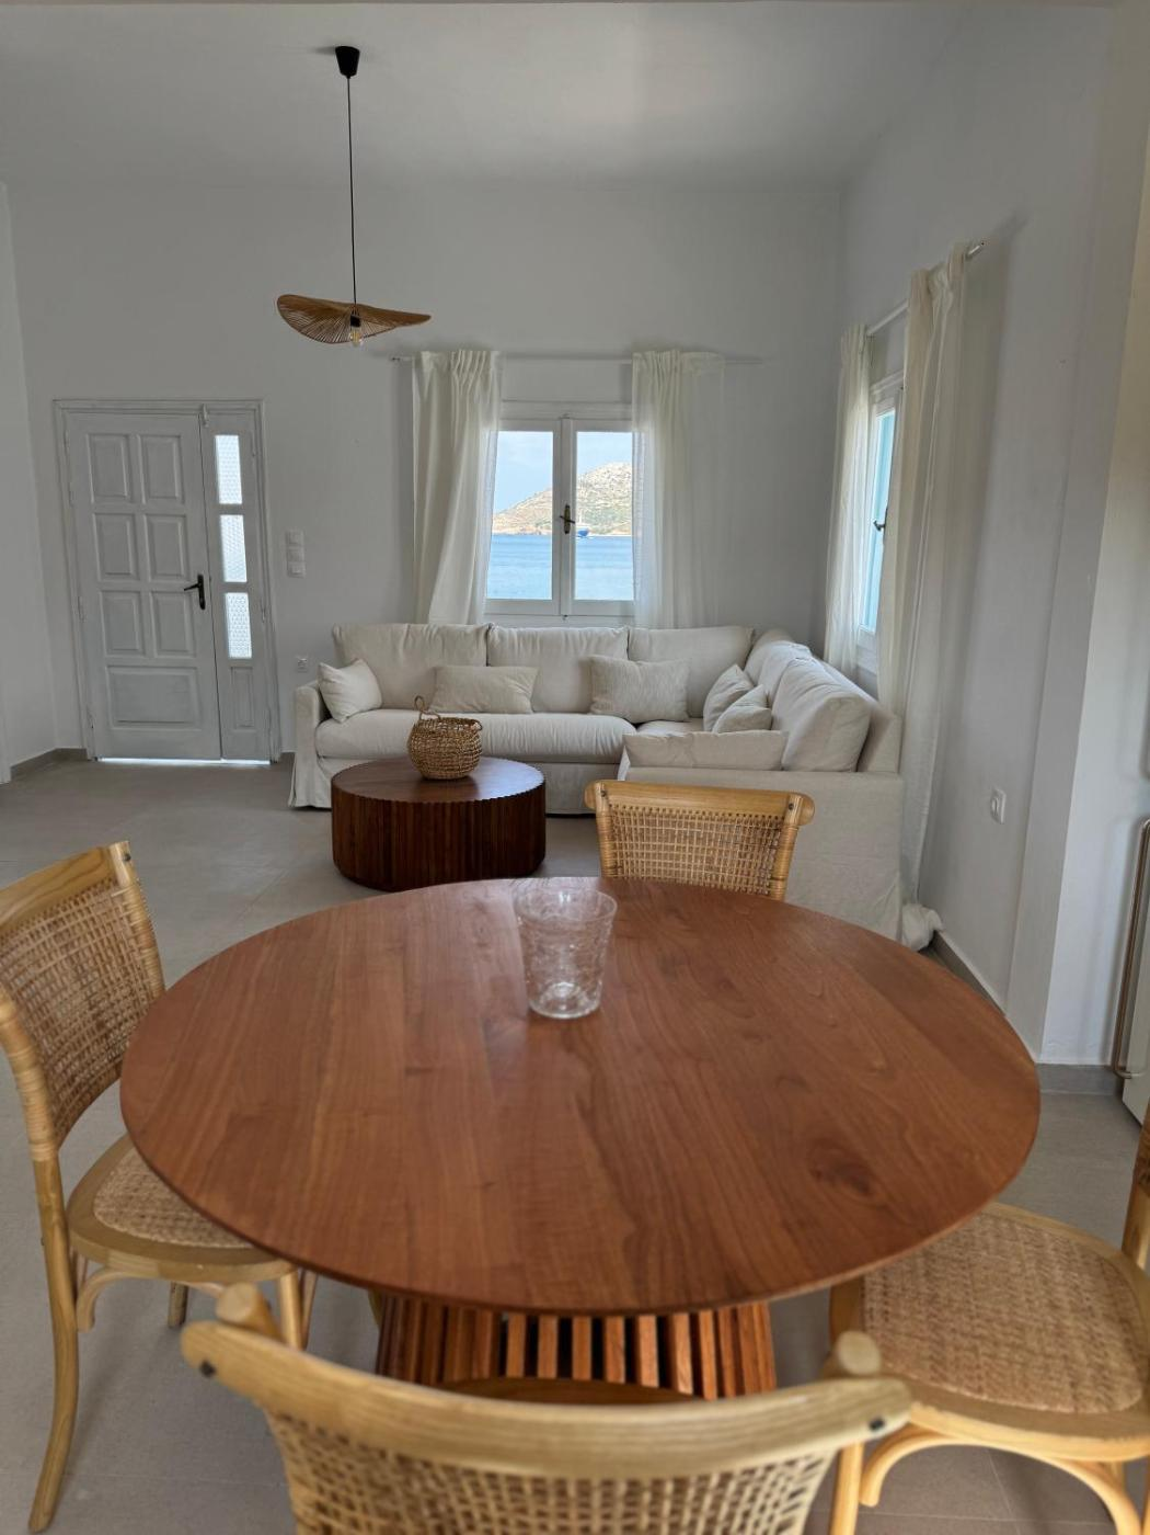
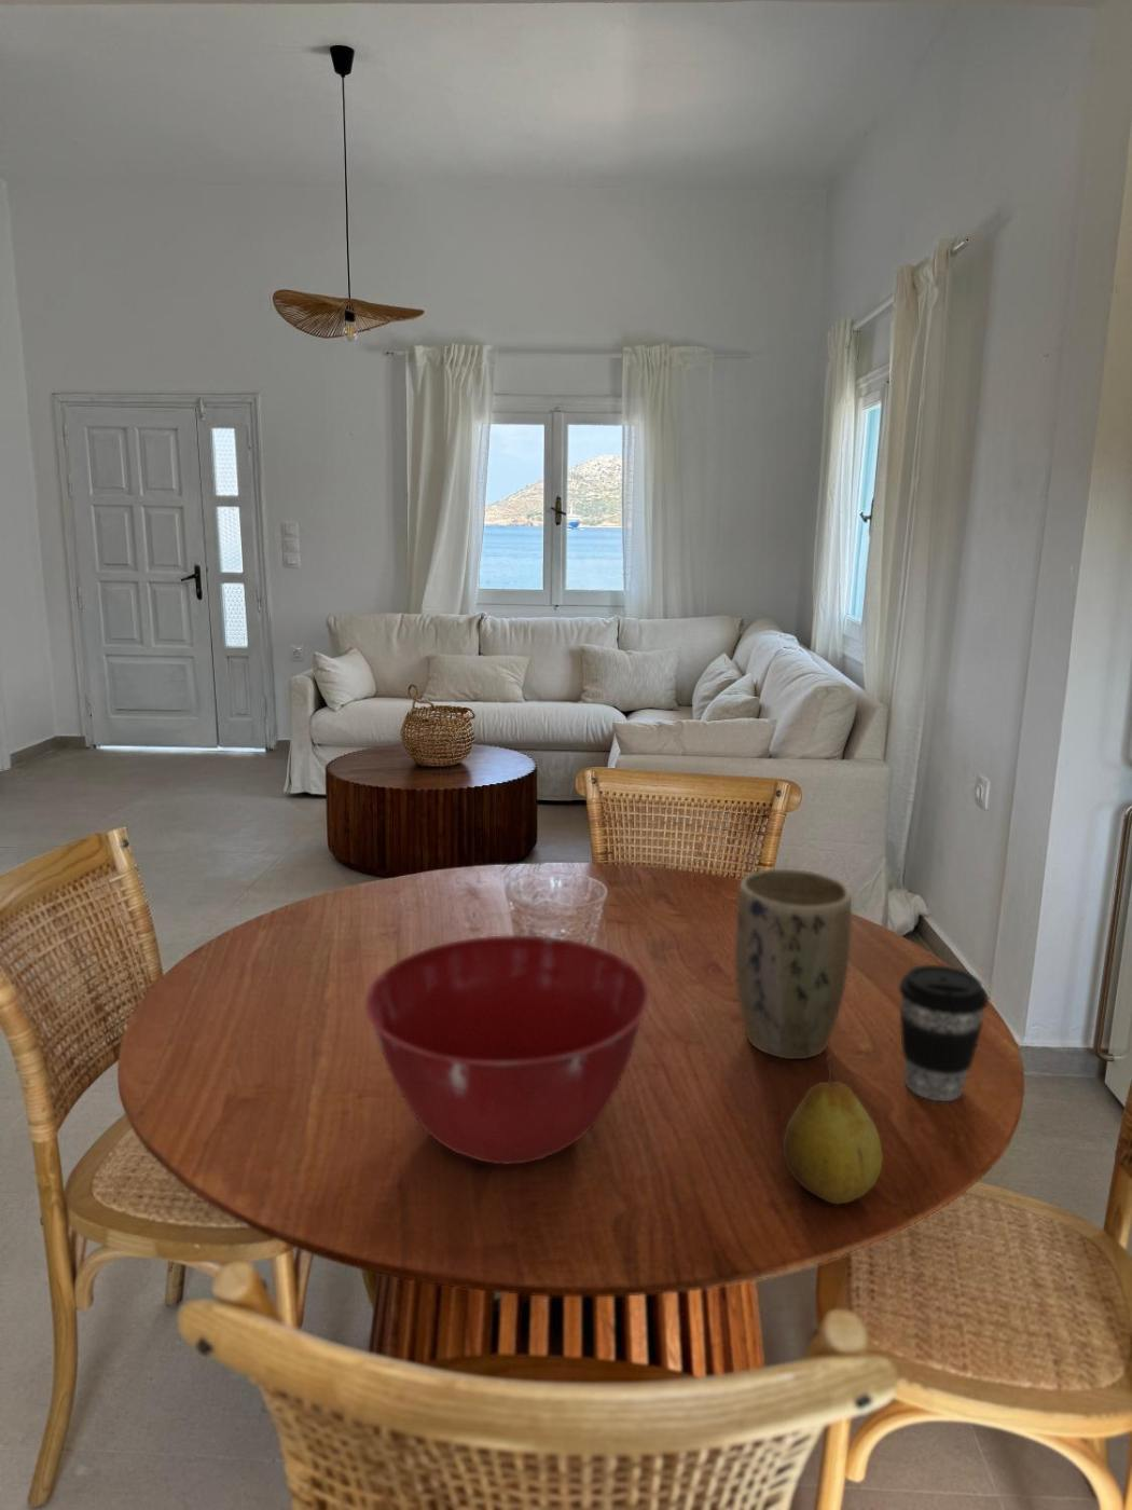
+ coffee cup (938, 1033)
+ fruit (834, 1128)
+ plant pot (791, 964)
+ mixing bowl (508, 1057)
